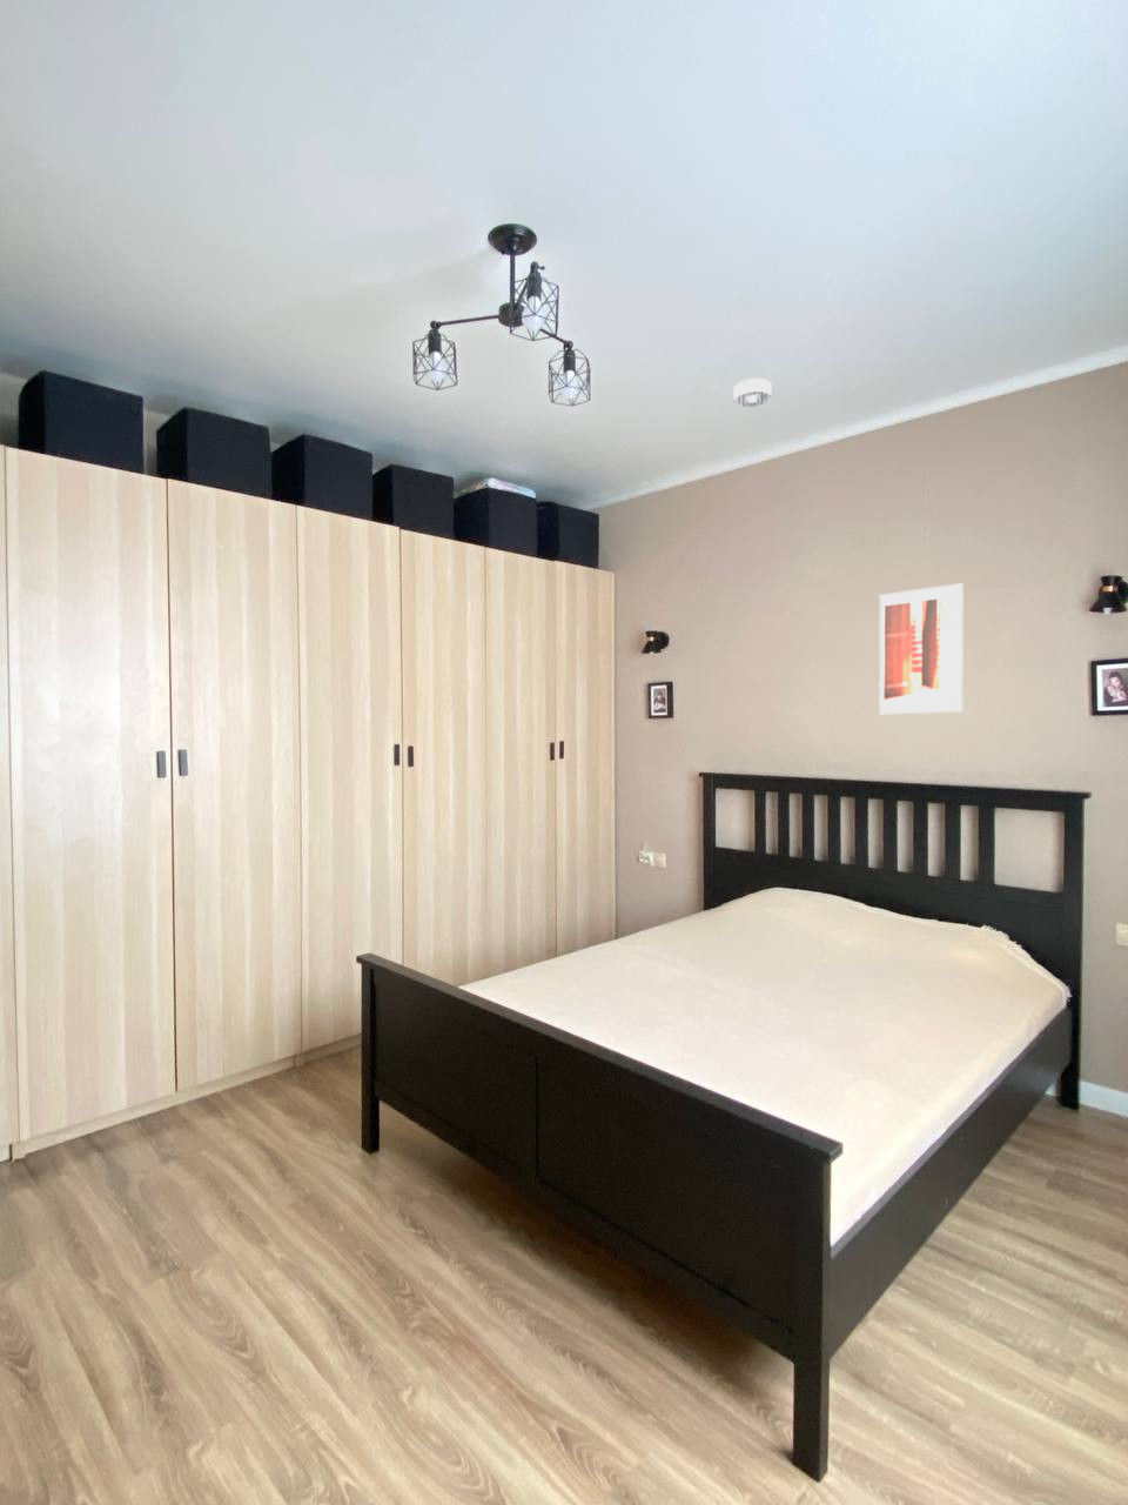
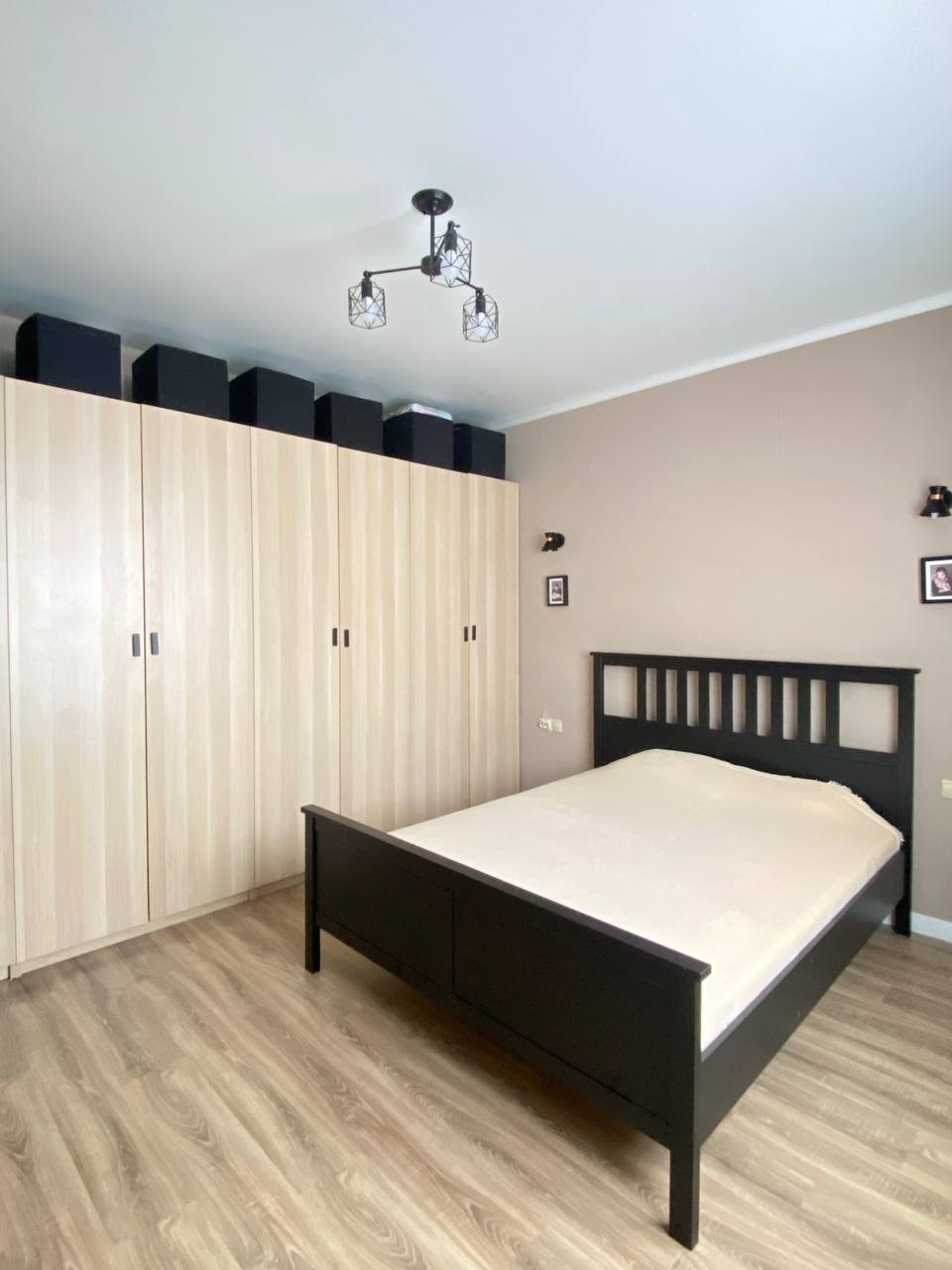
- smoke detector (752, 391)
- wall art (918, 651)
